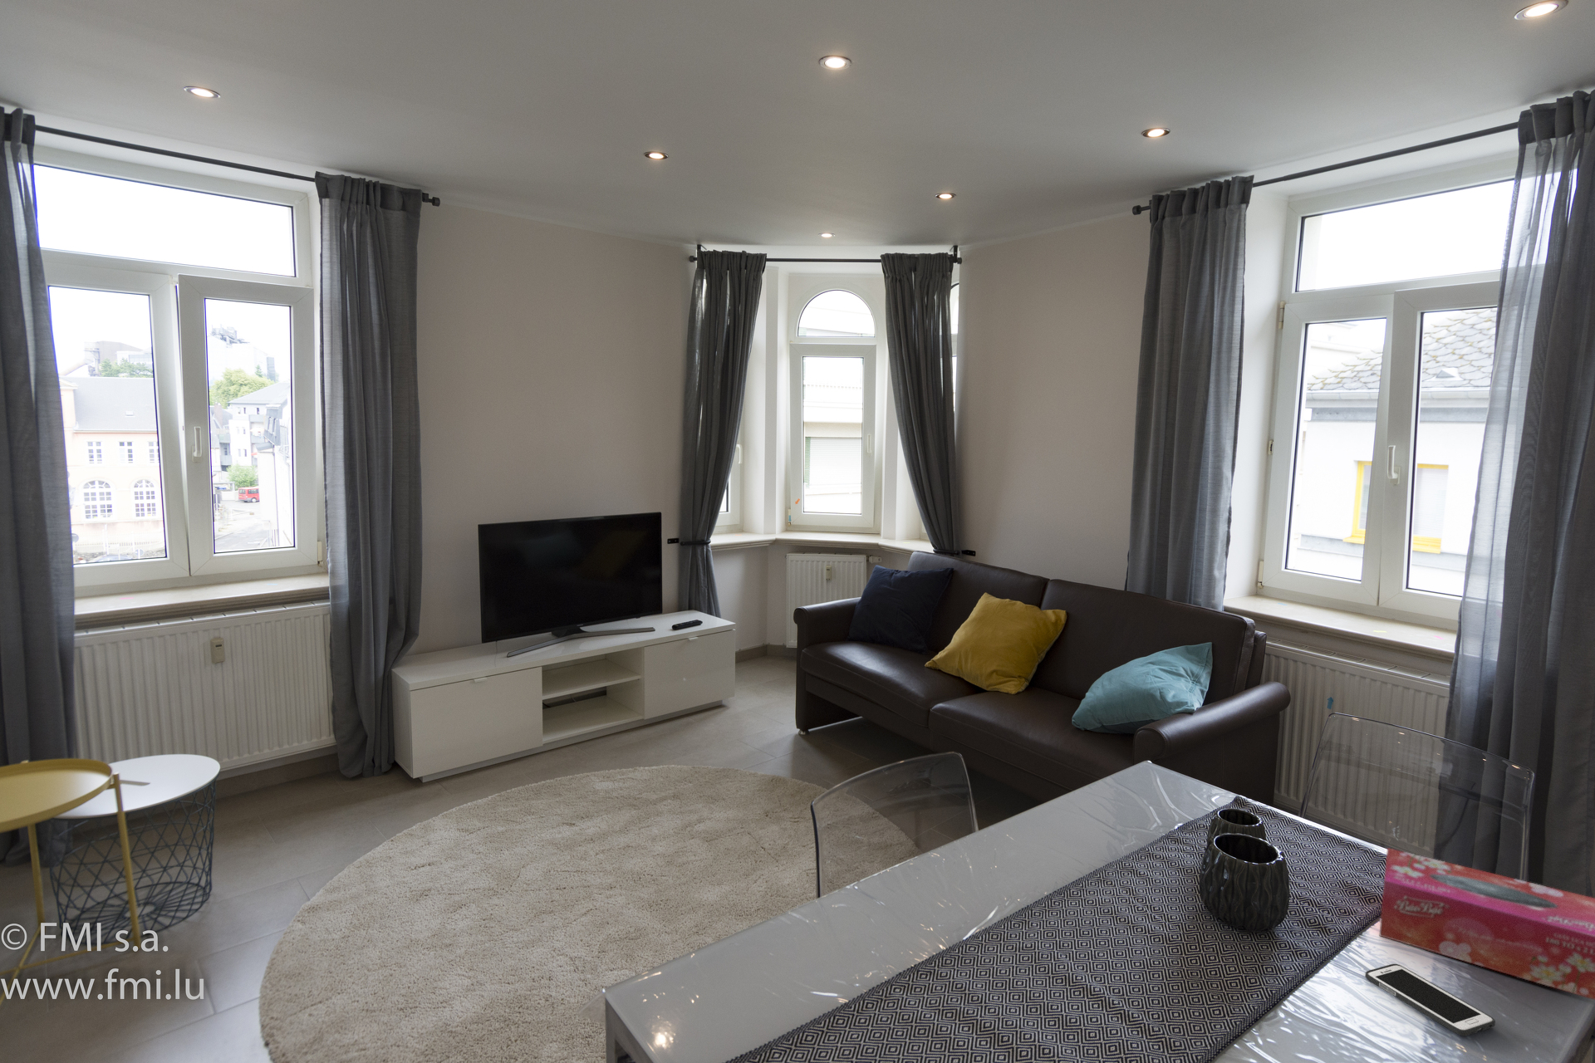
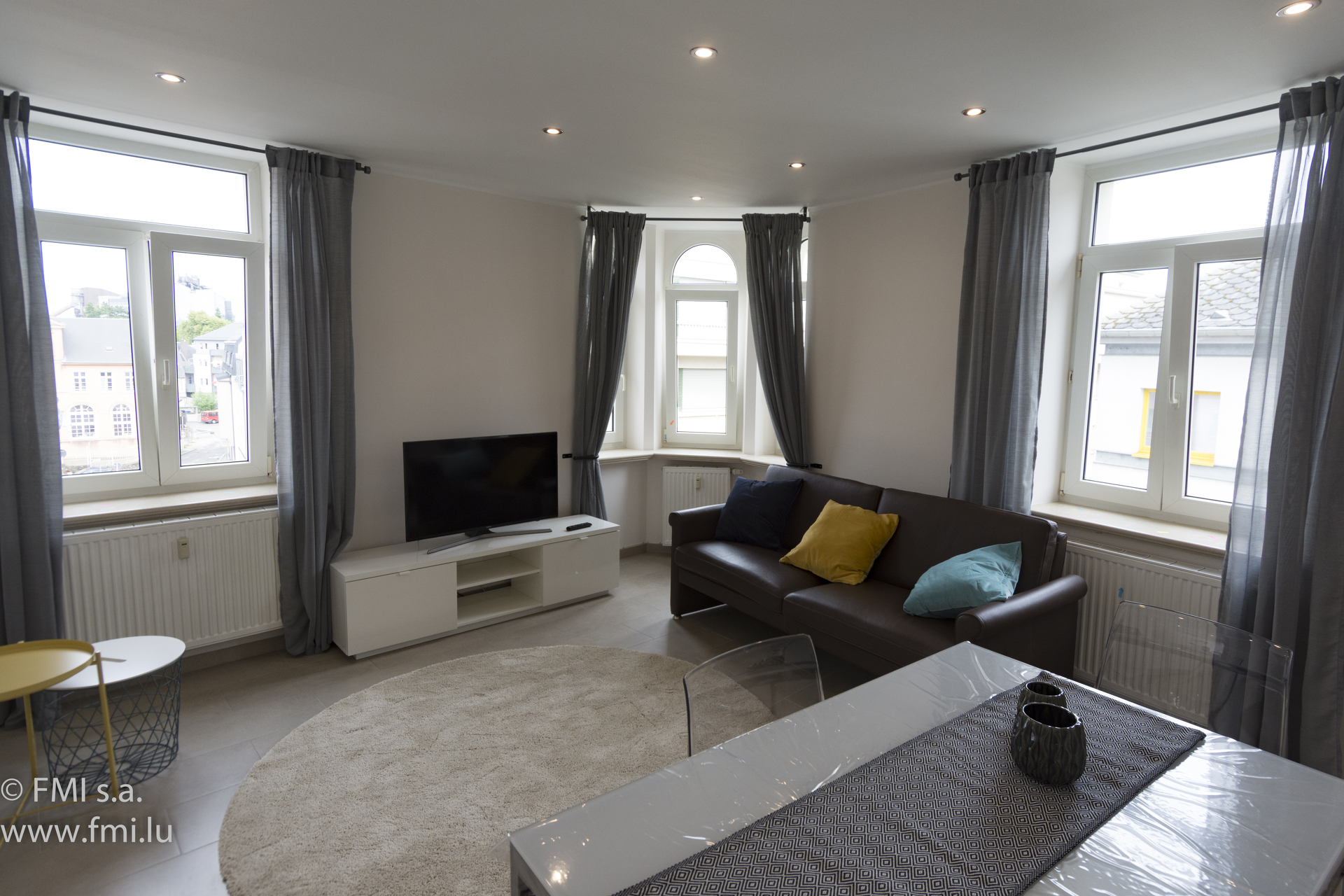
- cell phone (1428, 998)
- tissue box (1488, 918)
